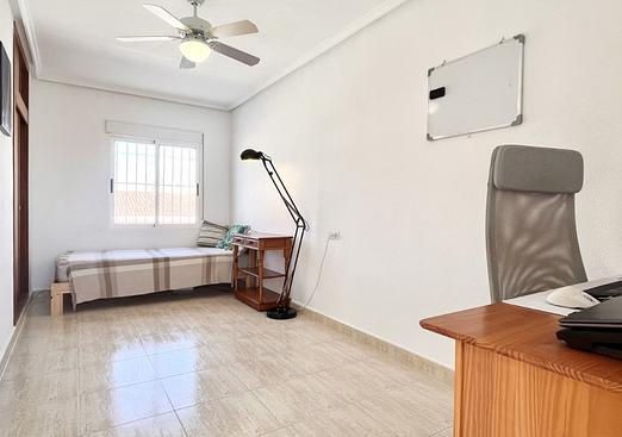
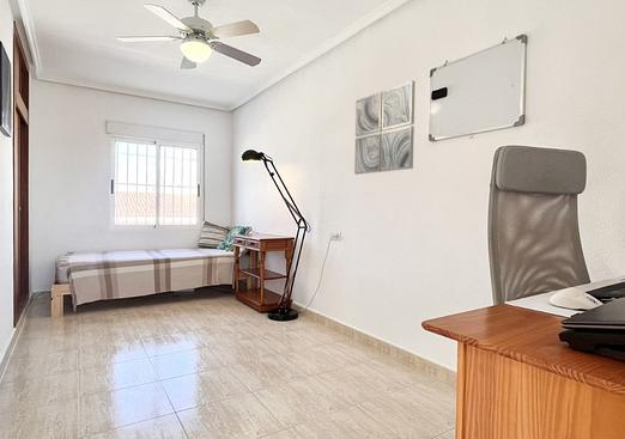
+ wall art (382, 130)
